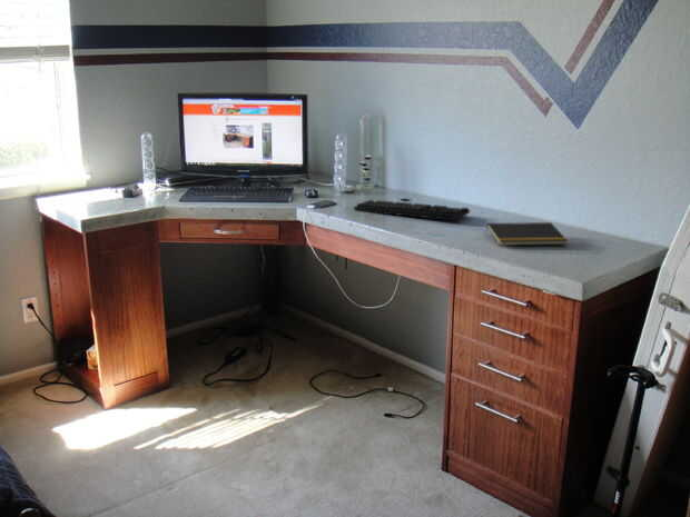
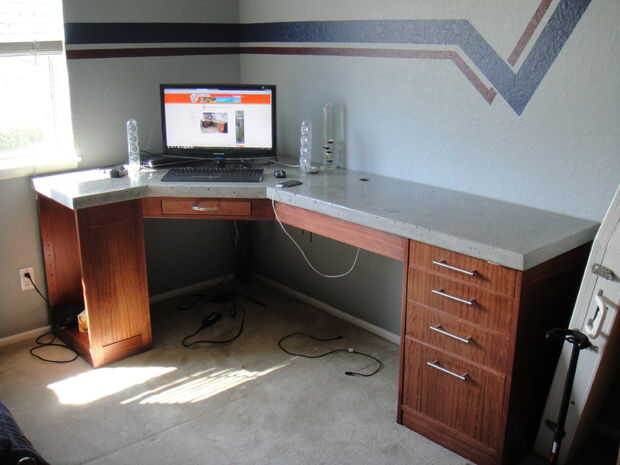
- keyboard (411, 209)
- notepad (525, 233)
